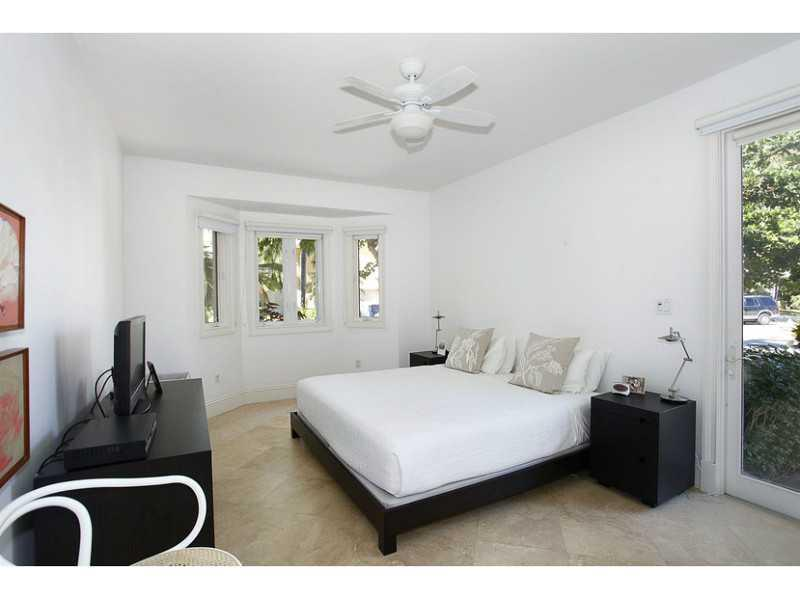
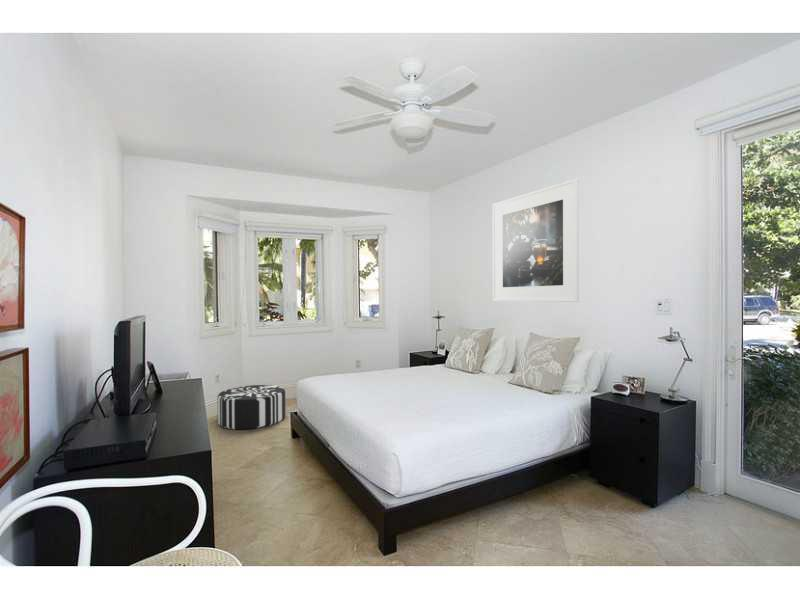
+ pouf (252, 405)
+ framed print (530, 247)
